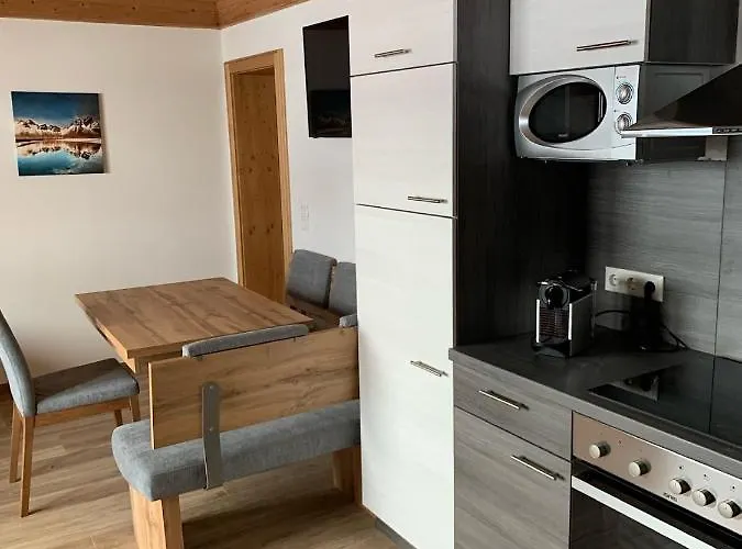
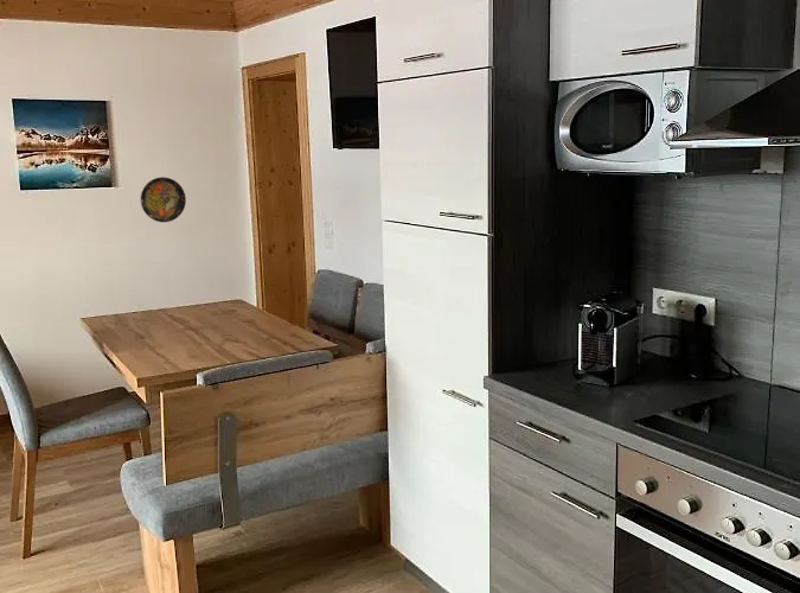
+ decorative plate (162, 199)
